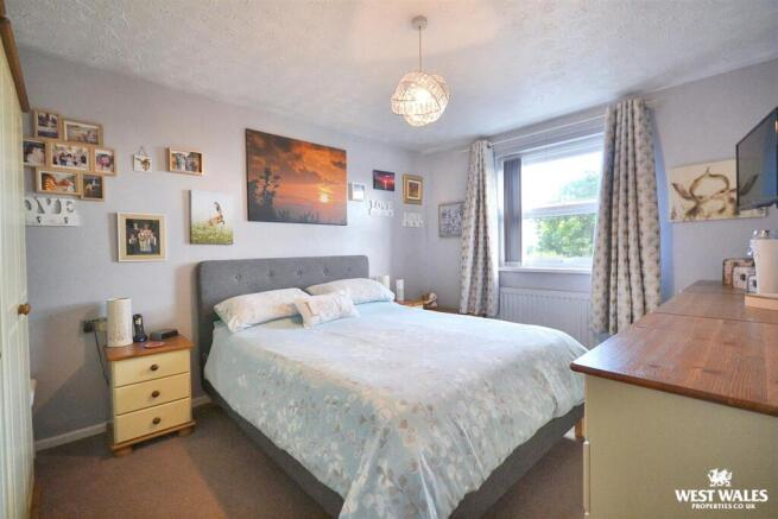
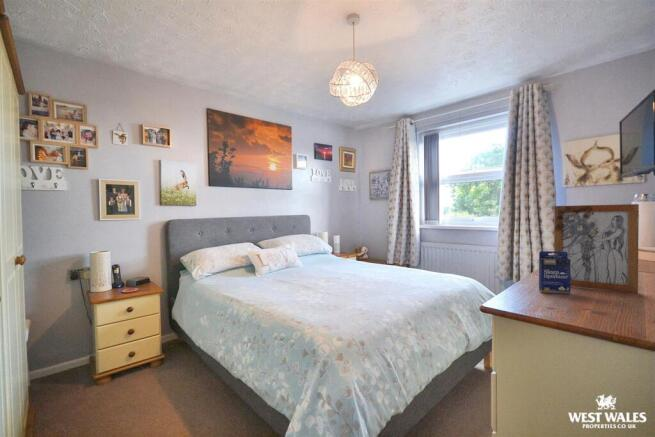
+ small box (554, 272)
+ picture frame (593, 246)
